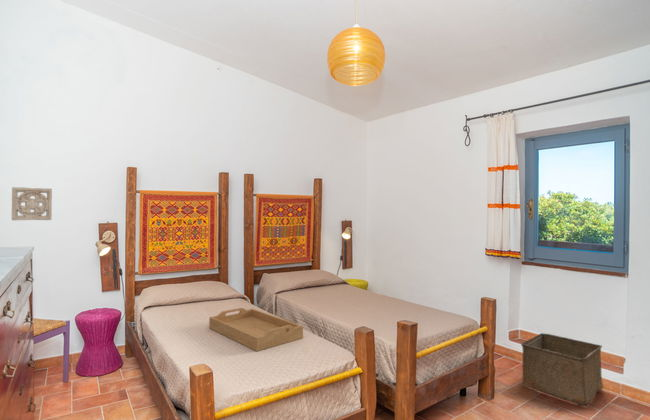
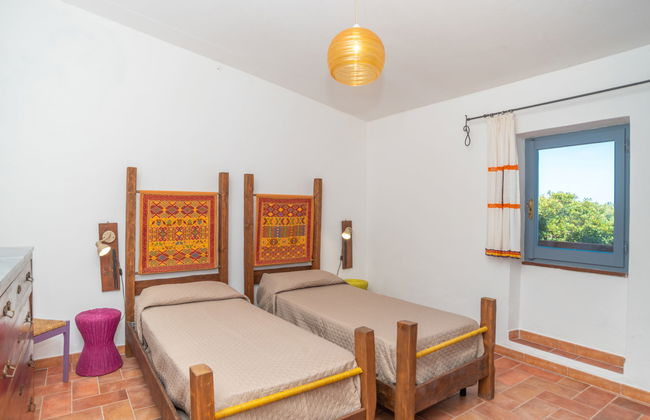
- serving tray (254, 325)
- storage bin (562, 365)
- wall ornament (32, 203)
